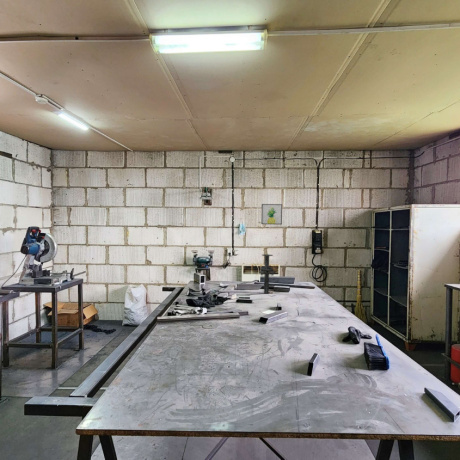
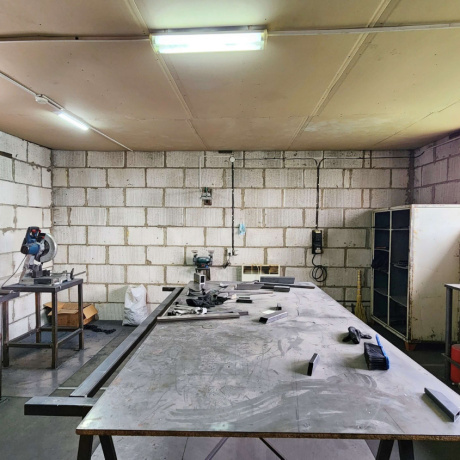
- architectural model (266, 273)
- wall art (271, 214)
